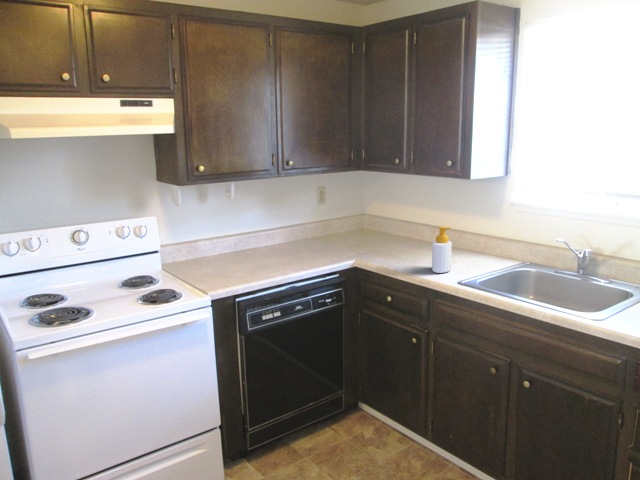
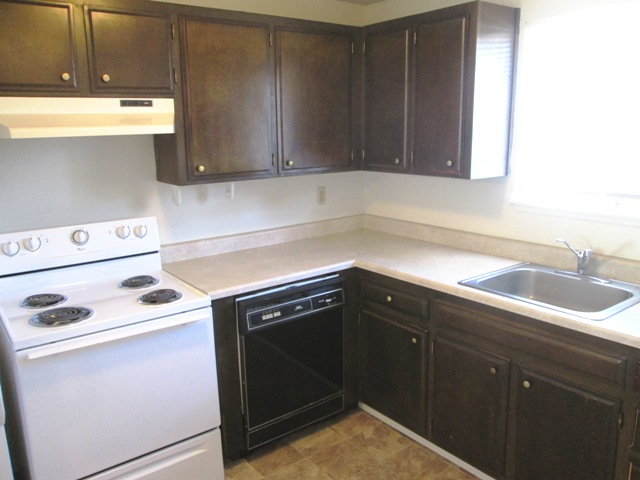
- soap bottle (441, 248)
